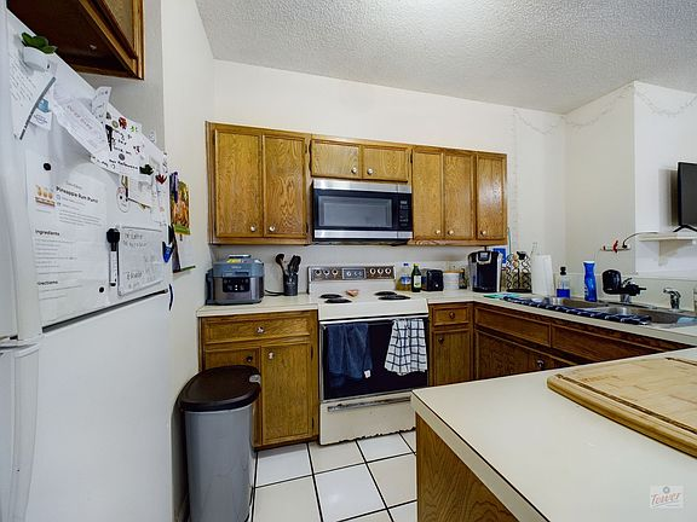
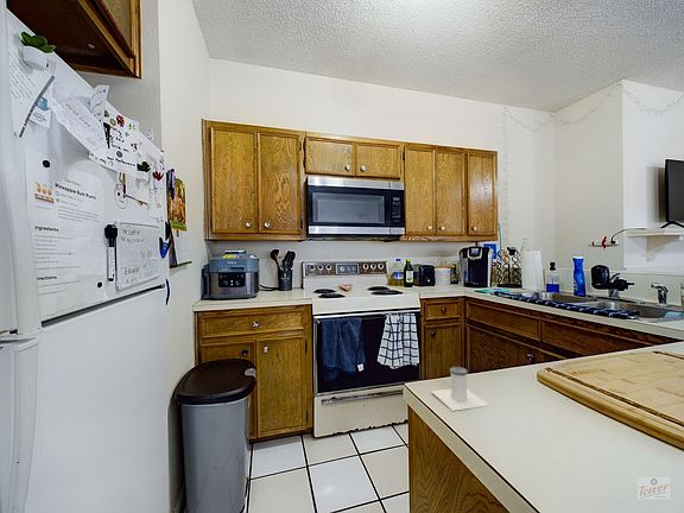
+ salt shaker (458, 384)
